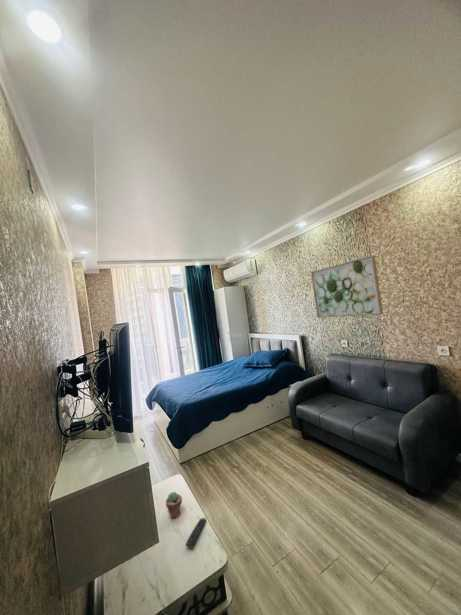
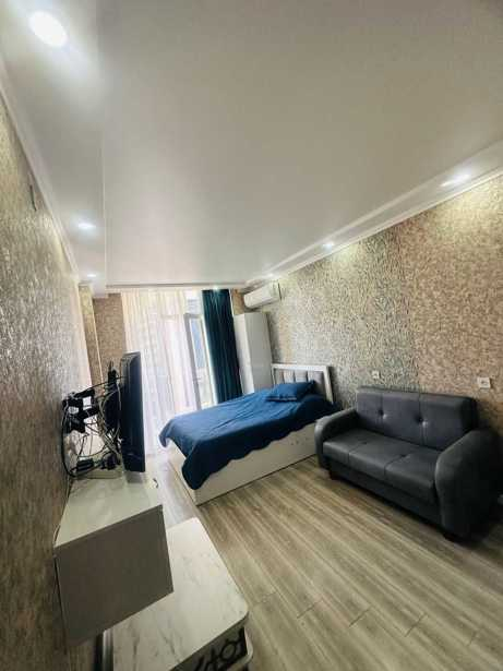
- wall art (341, 290)
- remote control (197, 530)
- potted succulent (174, 503)
